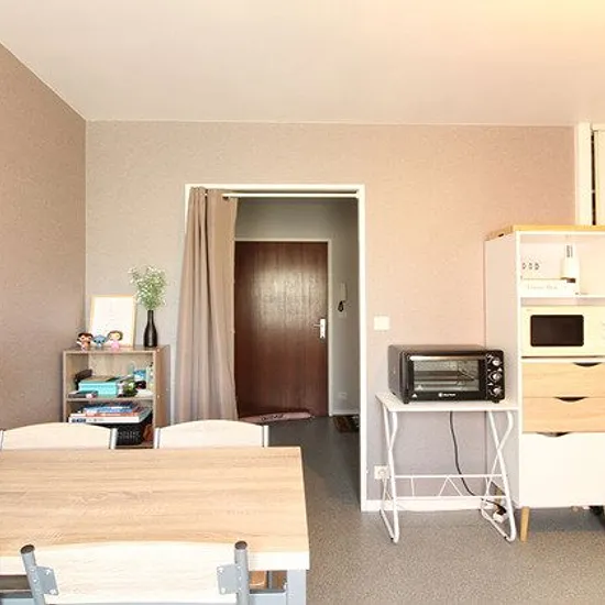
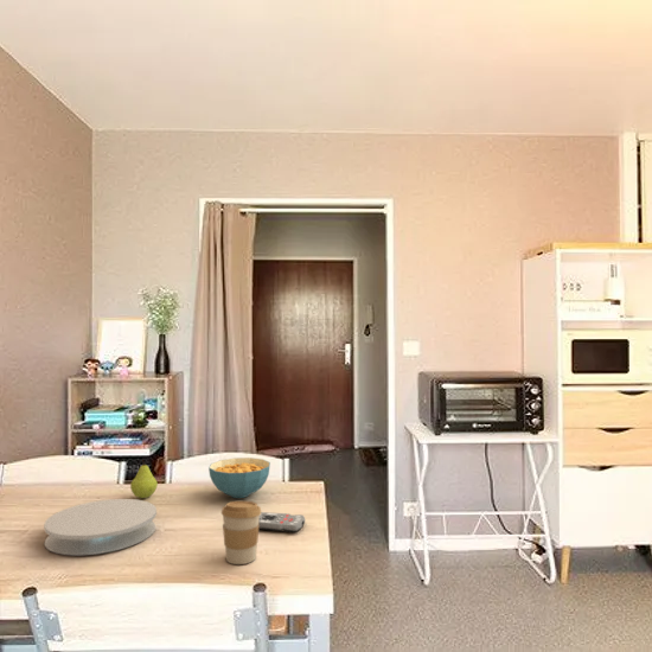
+ plate (102, 524)
+ remote control (268, 520)
+ cereal bowl (239, 479)
+ coffee cup (241, 530)
+ fruit (143, 478)
